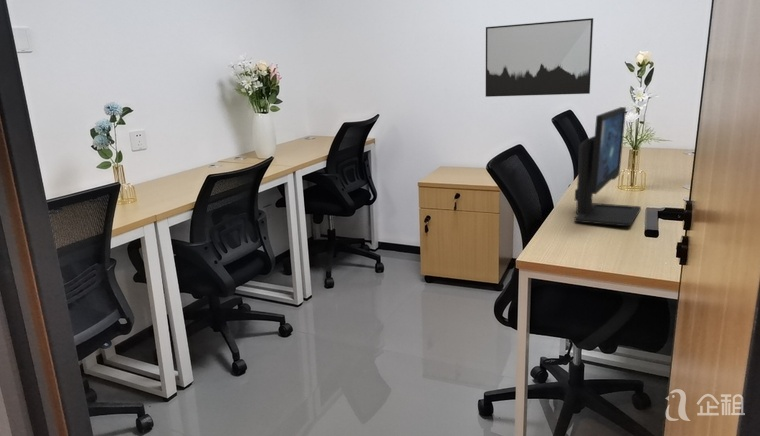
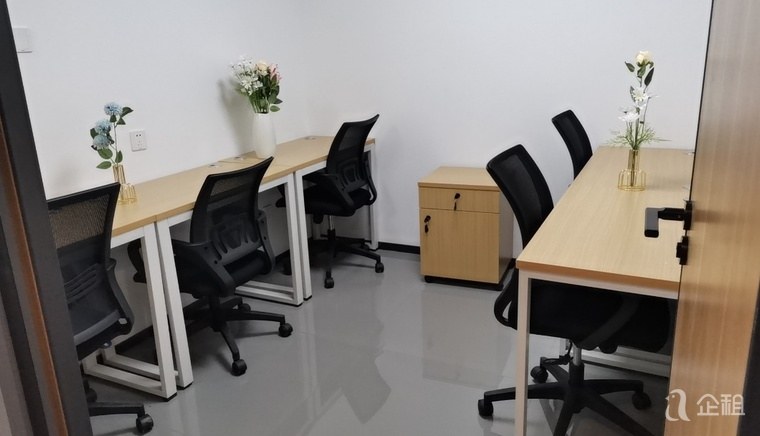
- computer monitor (607, 164)
- wall art (536, 59)
